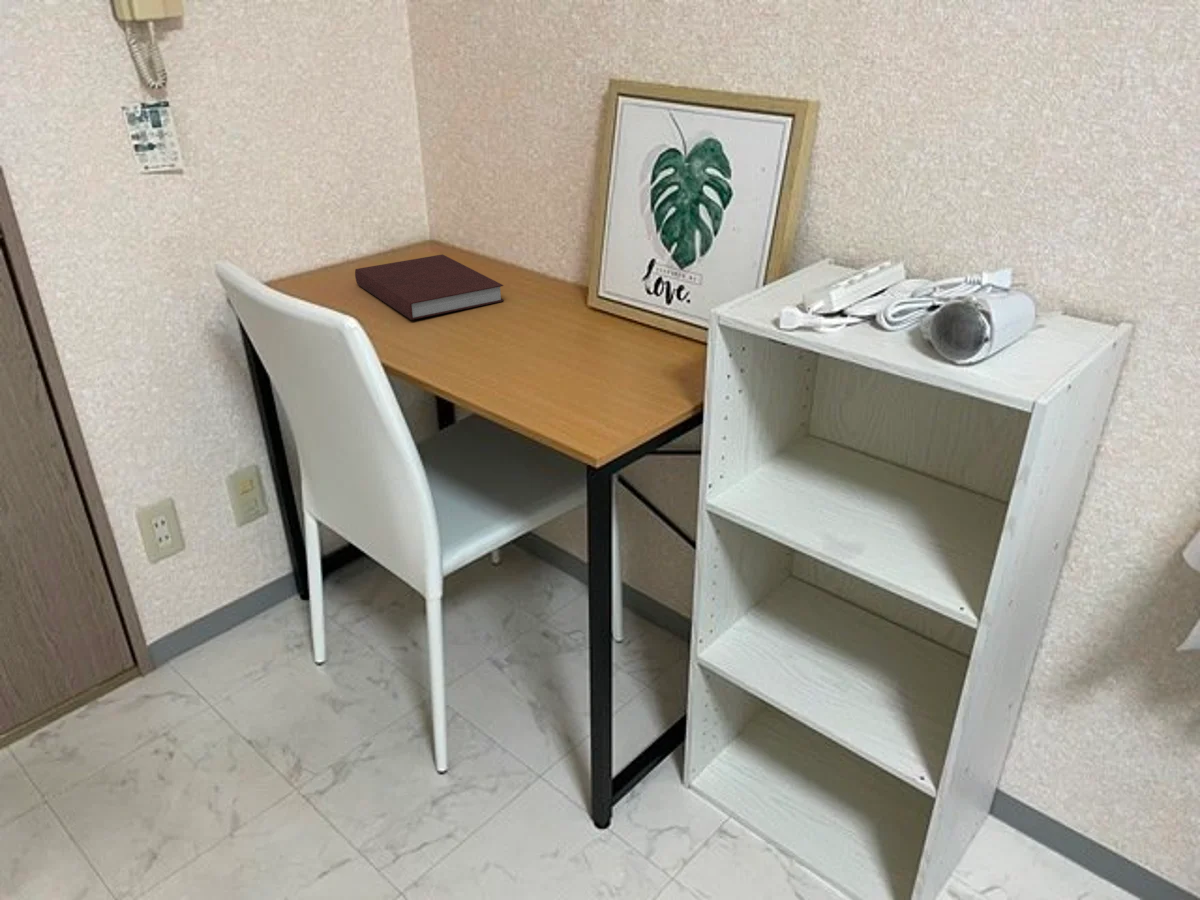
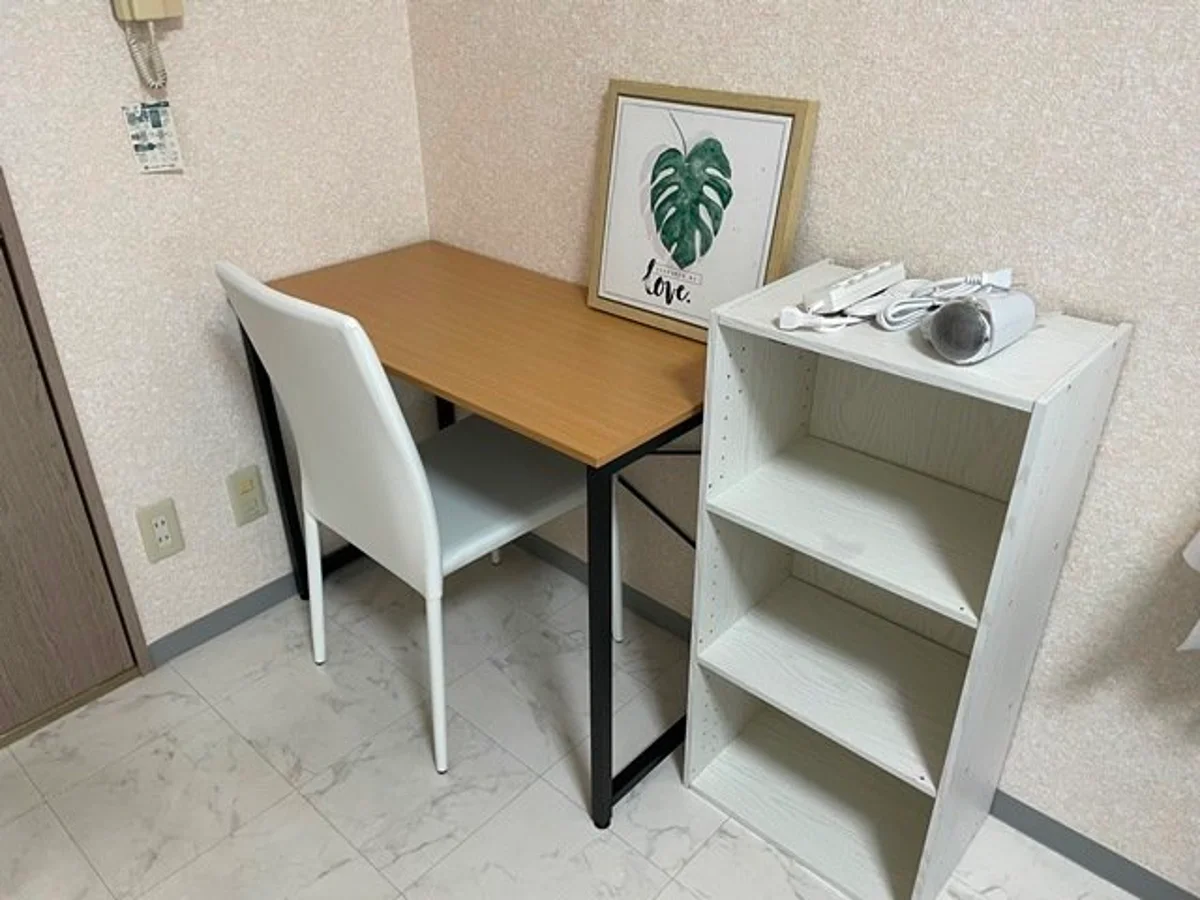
- notebook (427, 284)
